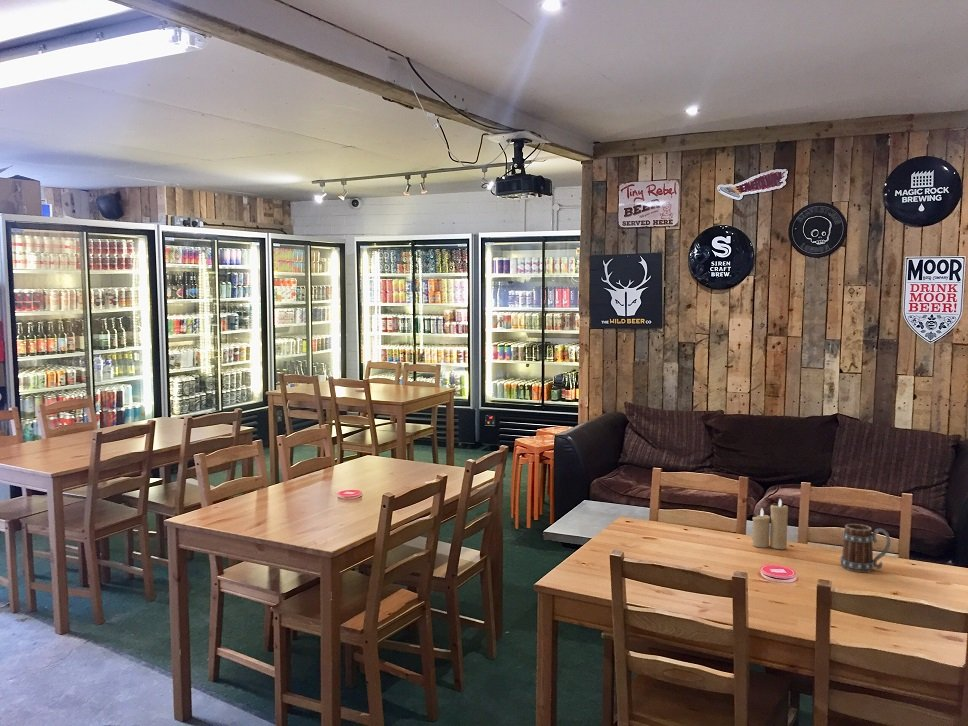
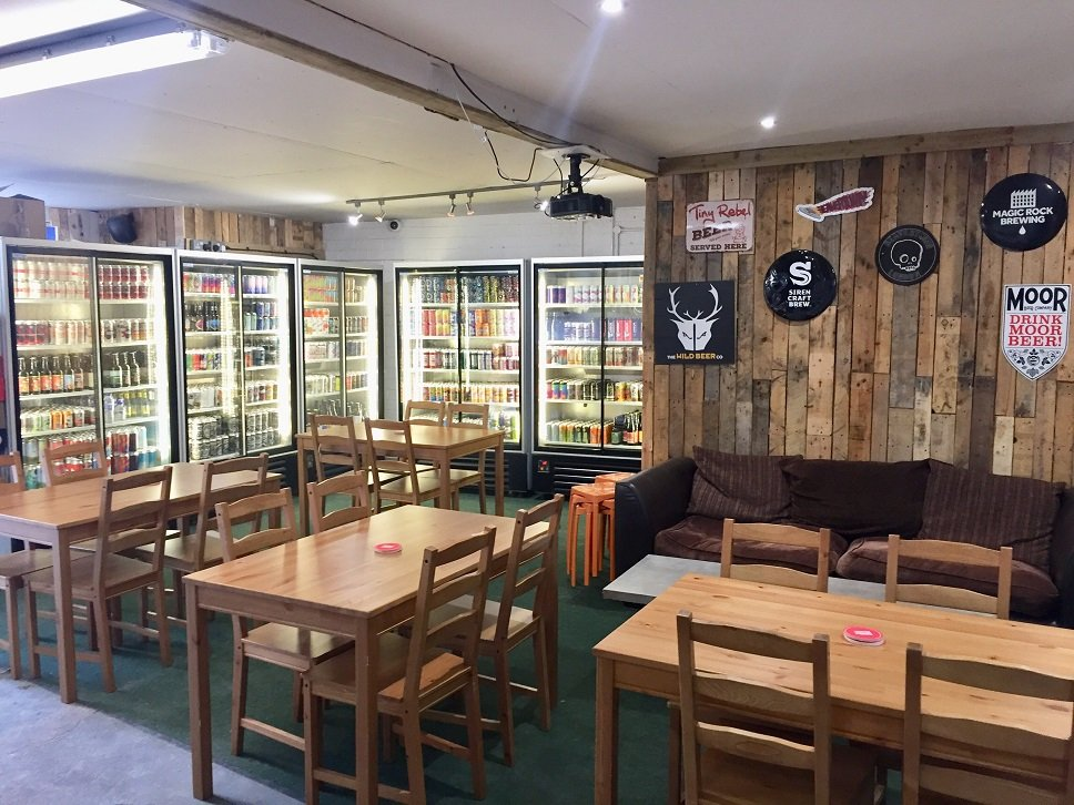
- beer mug (864, 548)
- candle (769, 522)
